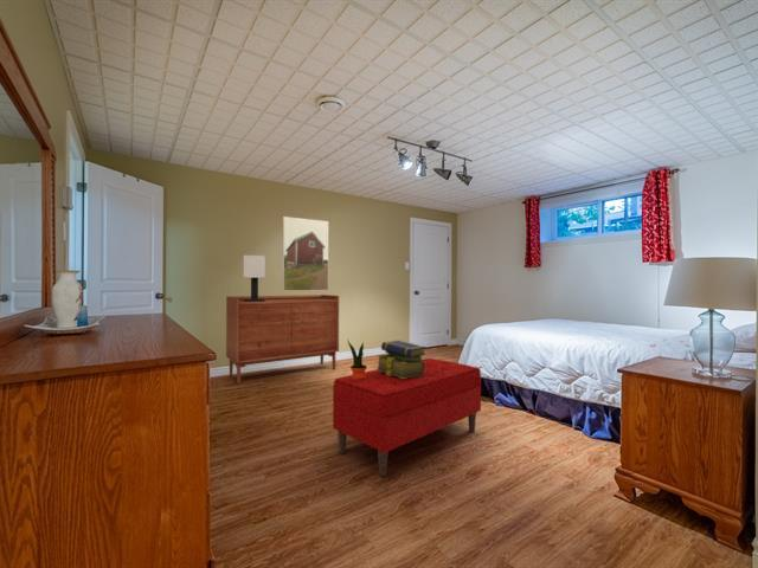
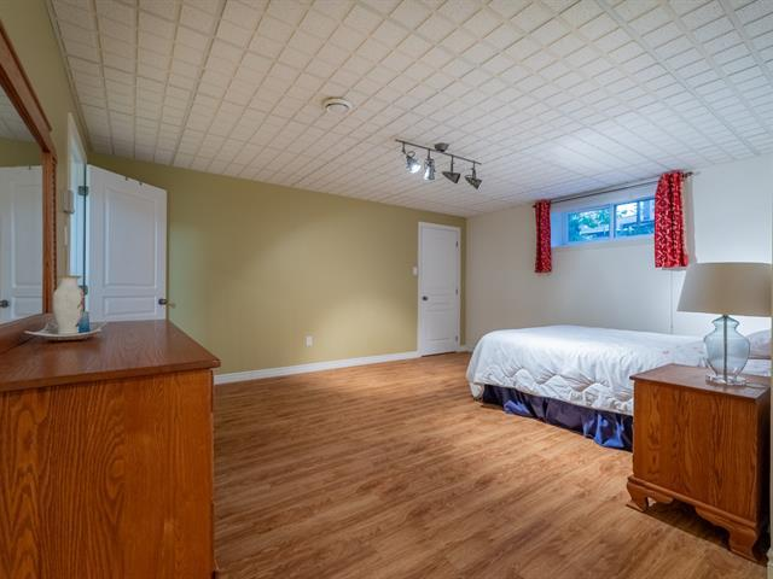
- potted plant (355, 359)
- table lamp (253, 278)
- bench (411, 406)
- sideboard (284, 334)
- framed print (306, 254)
- stack of books (402, 359)
